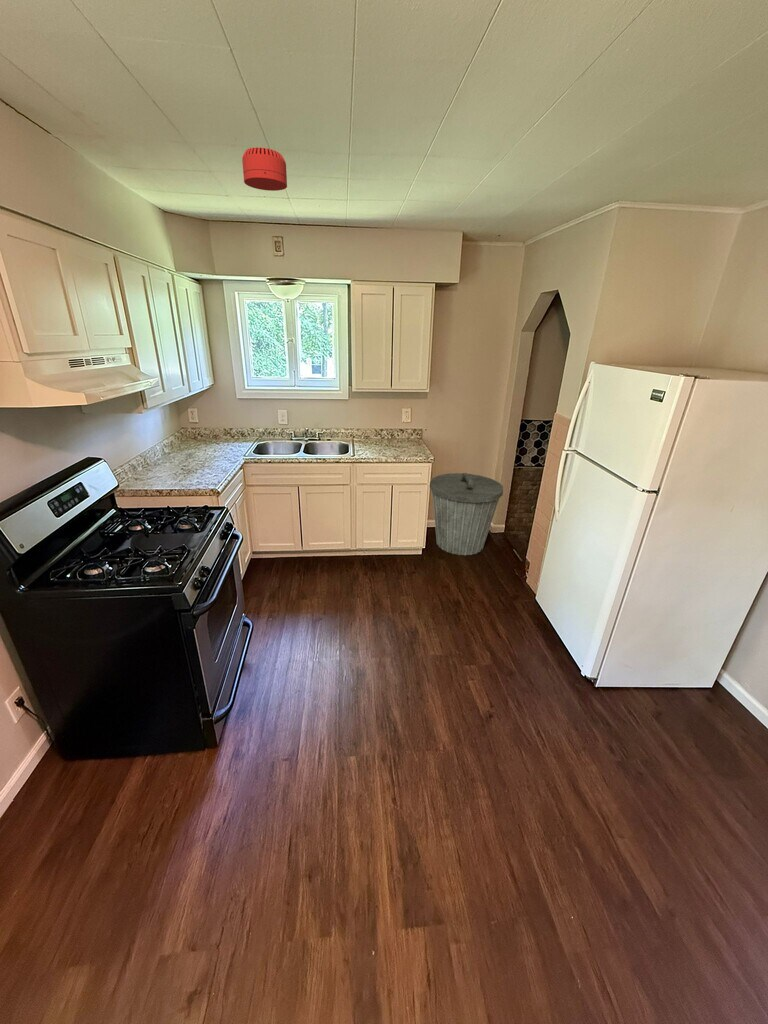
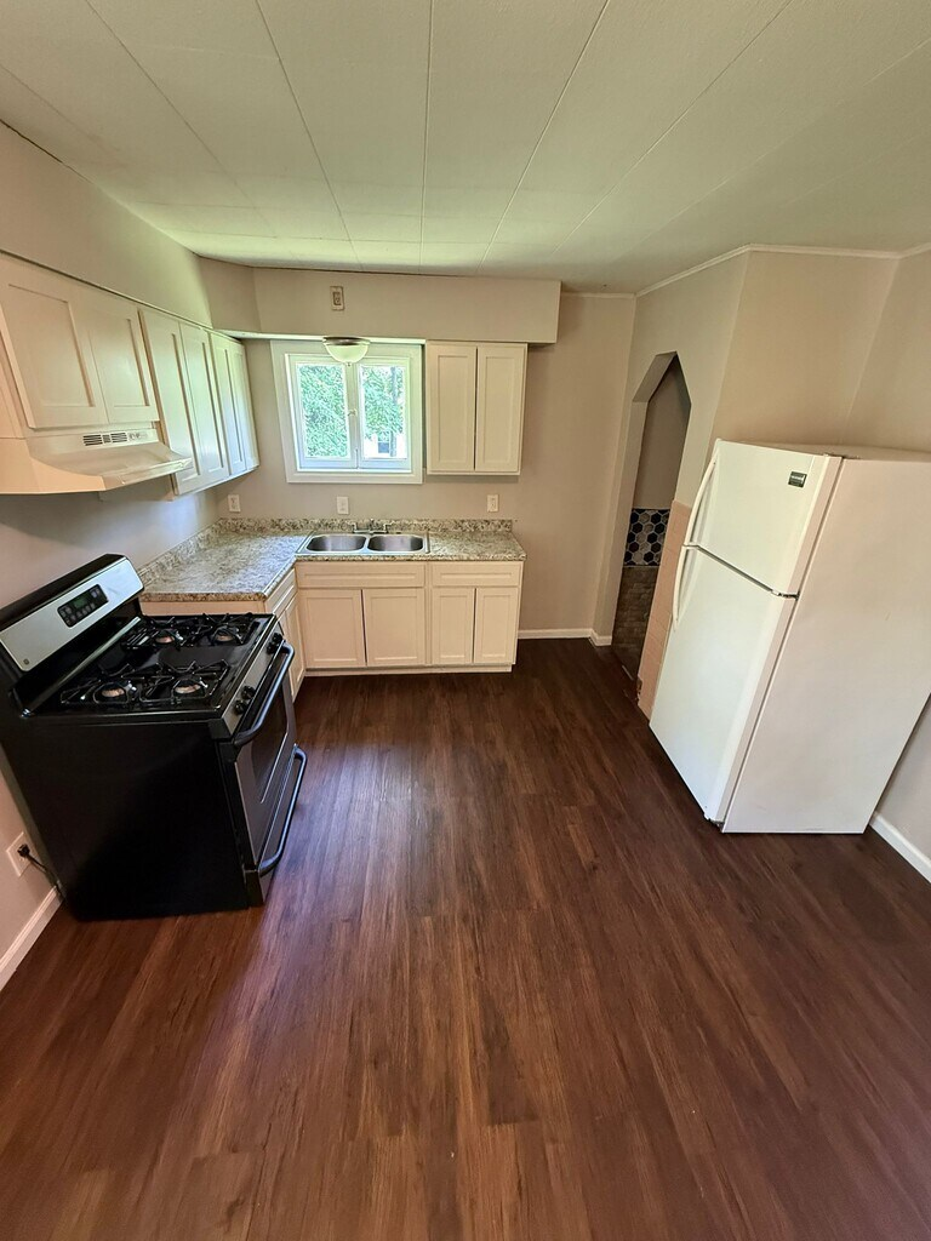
- smoke detector (264, 169)
- trash can (463, 511)
